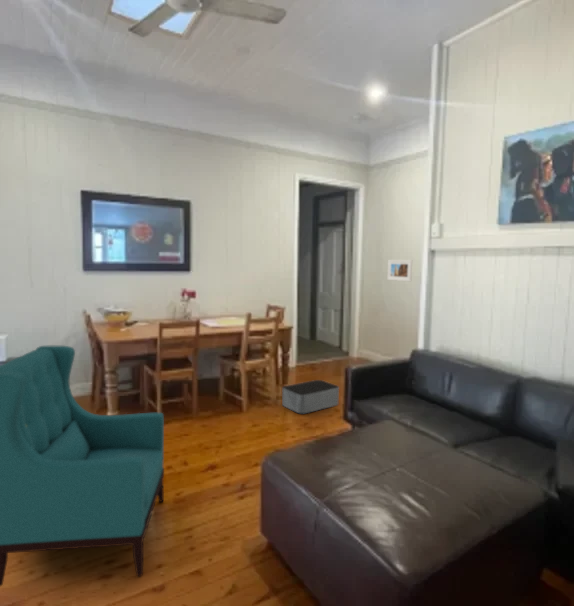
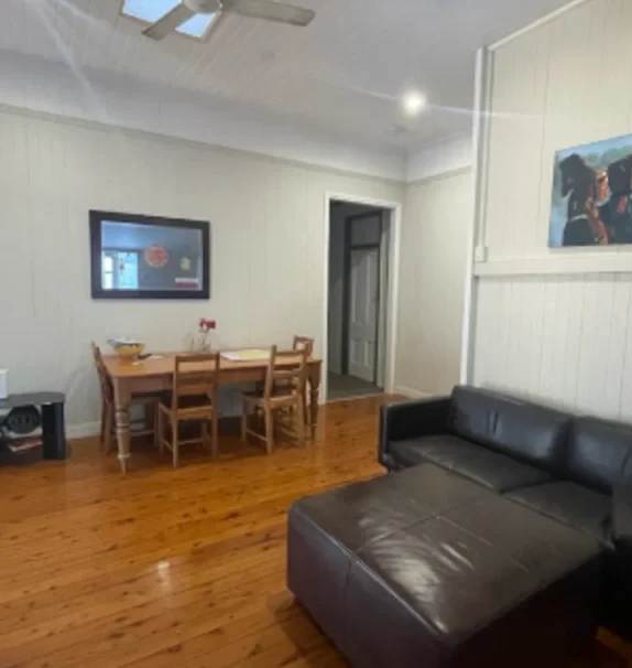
- storage bin (310, 395)
- armchair (86, 449)
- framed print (399, 270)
